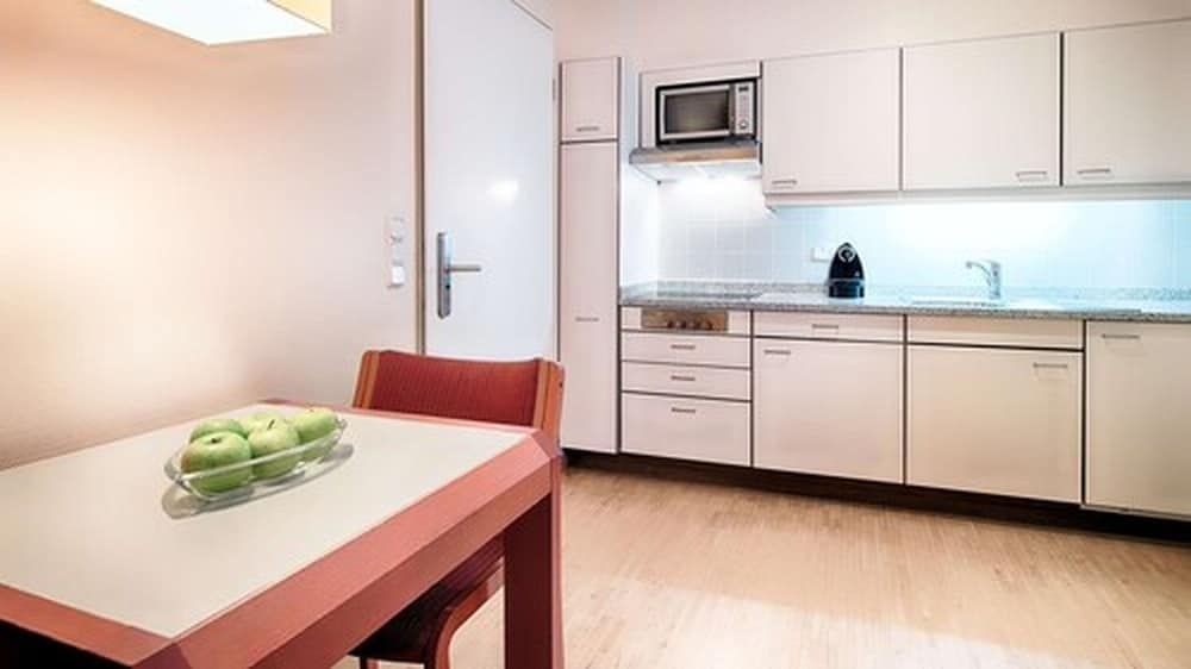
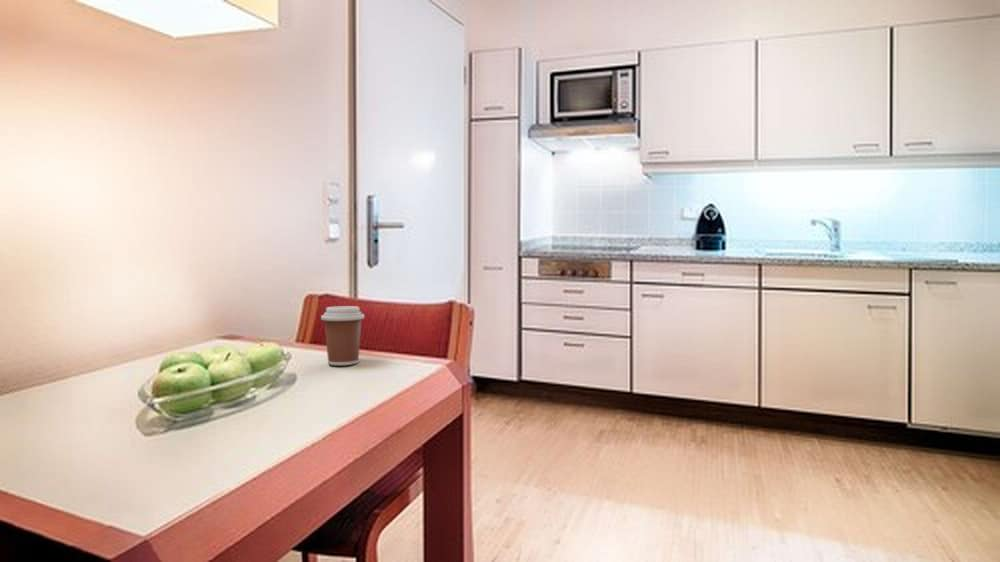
+ coffee cup (343, 335)
